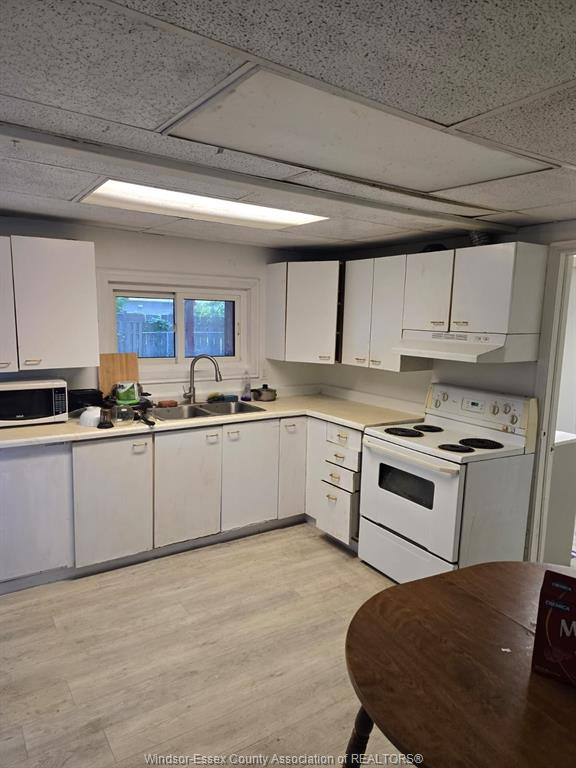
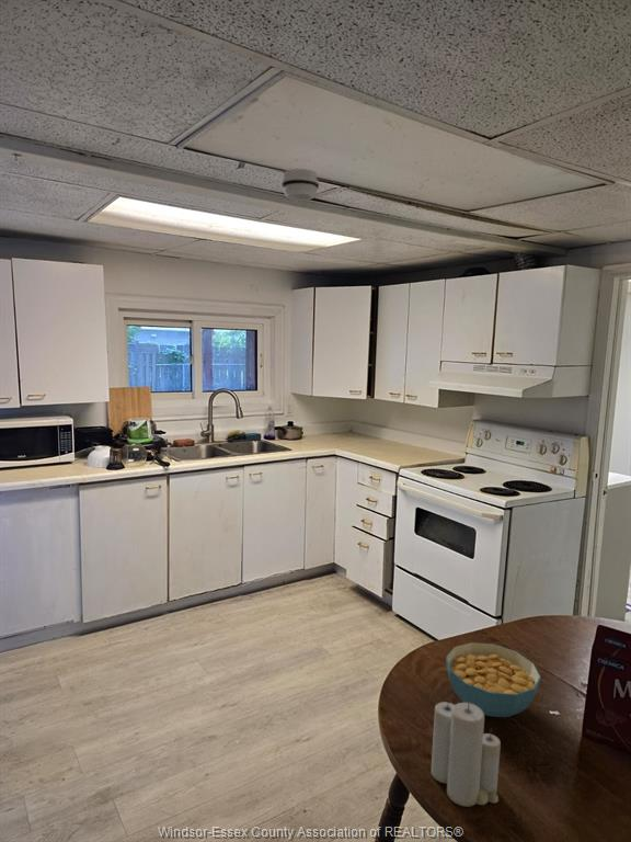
+ cereal bowl (490, 686)
+ candle (466, 740)
+ smoke detector (300, 185)
